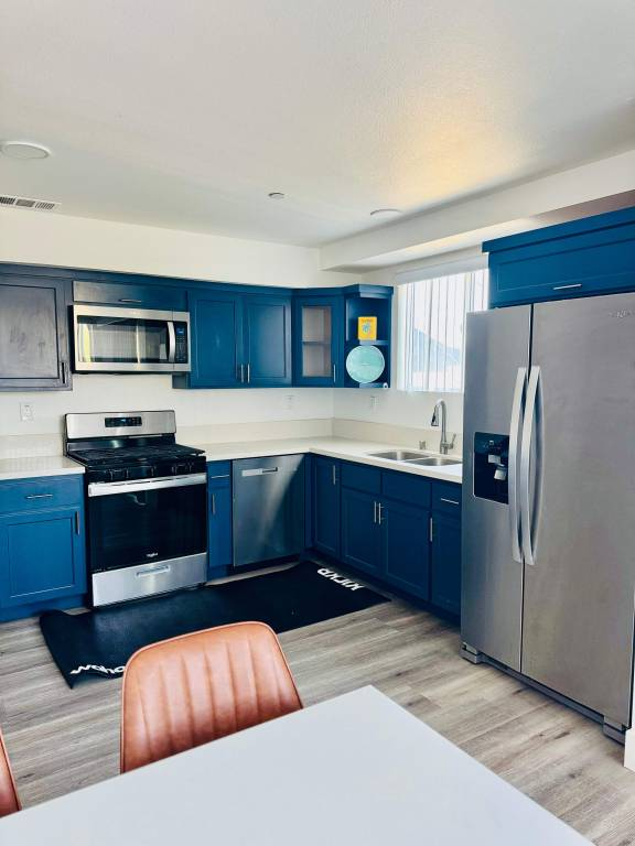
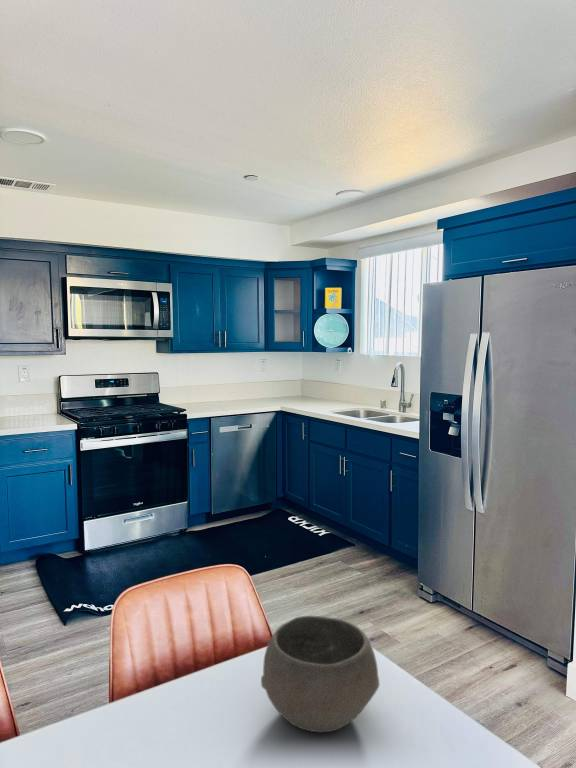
+ bowl (319, 673)
